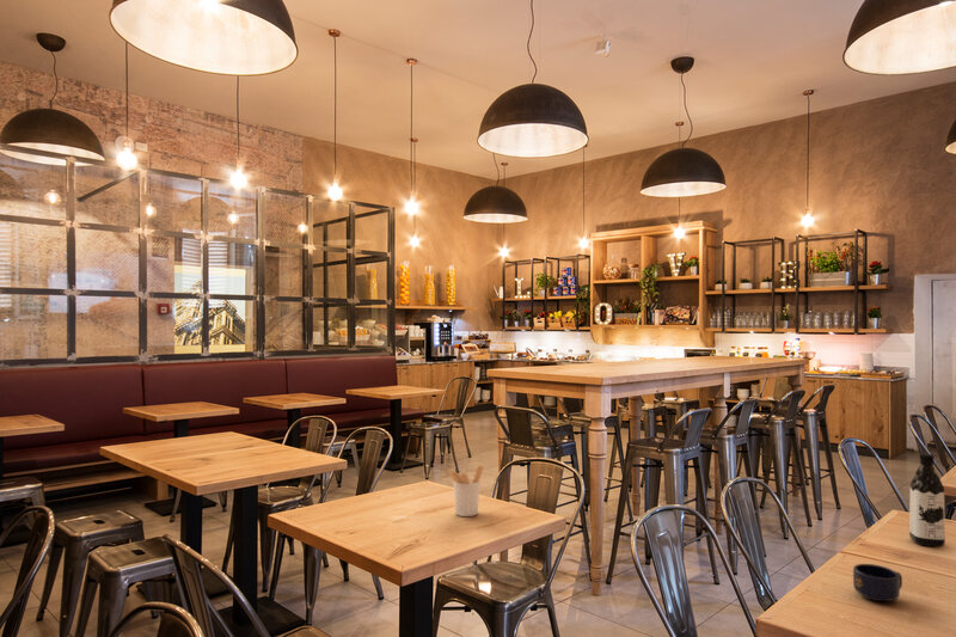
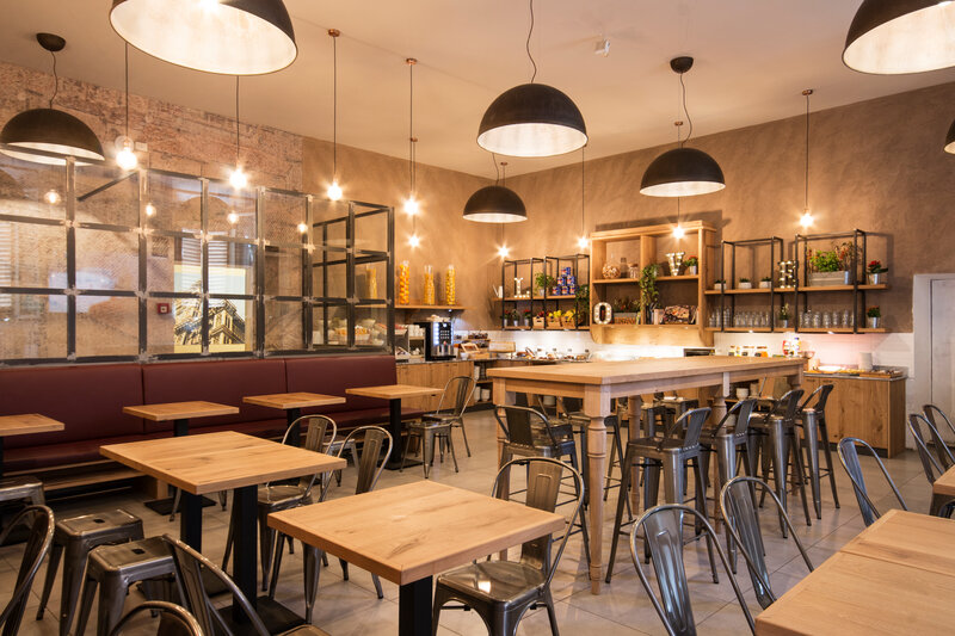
- mug (880, 583)
- utensil holder (464, 490)
- water bottle (926, 498)
